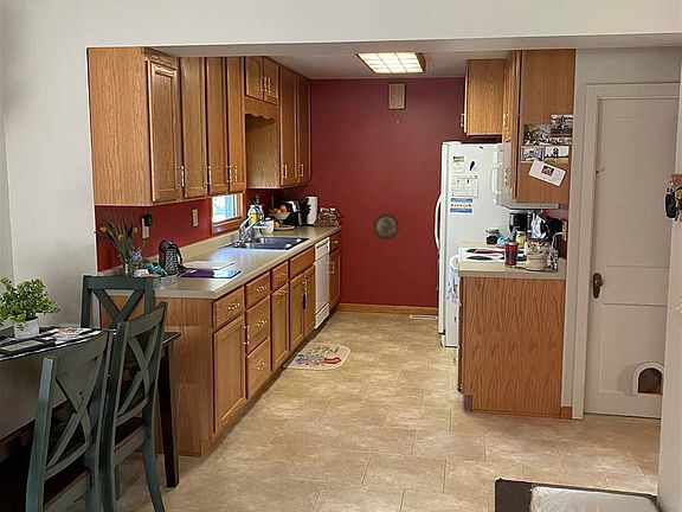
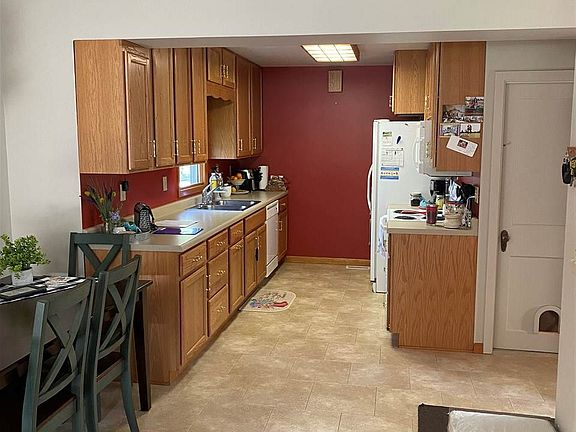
- decorative plate (386, 226)
